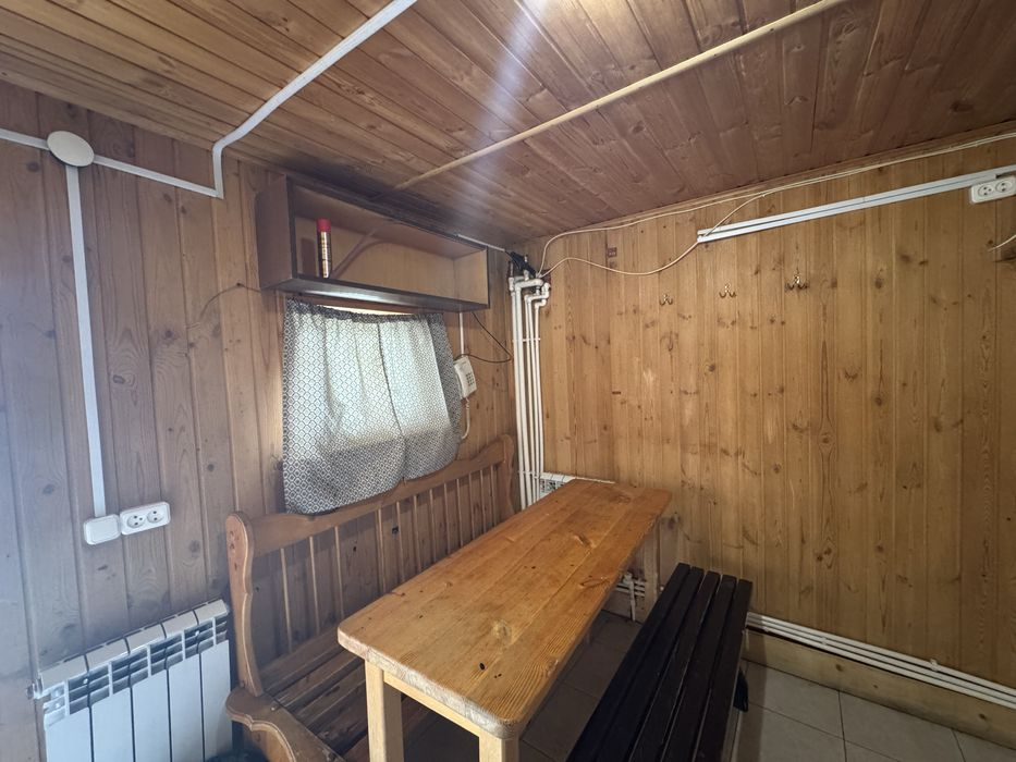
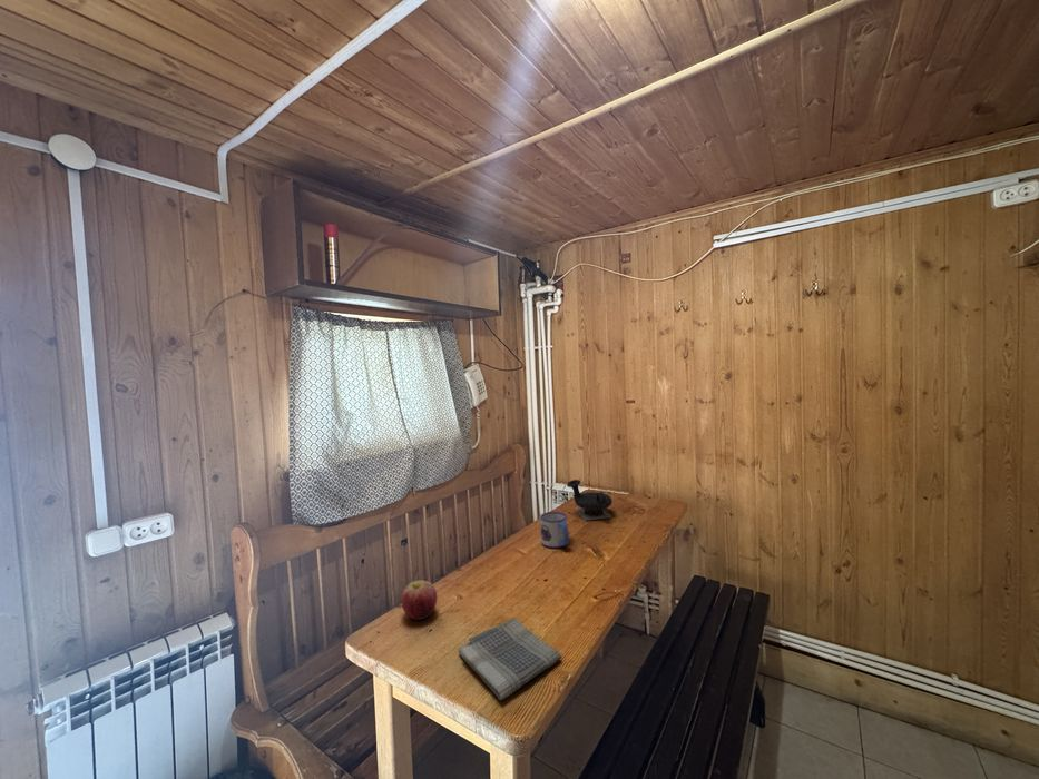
+ dish towel (508, 650)
+ teapot (590, 497)
+ apple (419, 598)
+ mug (556, 531)
